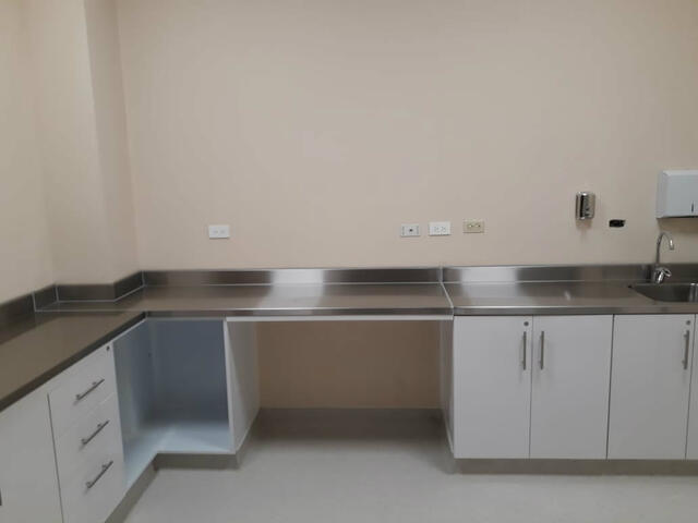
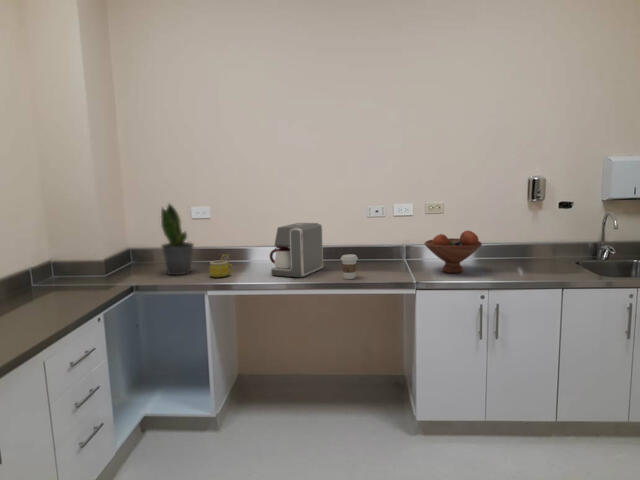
+ coffee cup (349, 266)
+ coffee maker (297, 248)
+ potted plant (177, 238)
+ fruit bowl (452, 251)
+ mug (220, 265)
